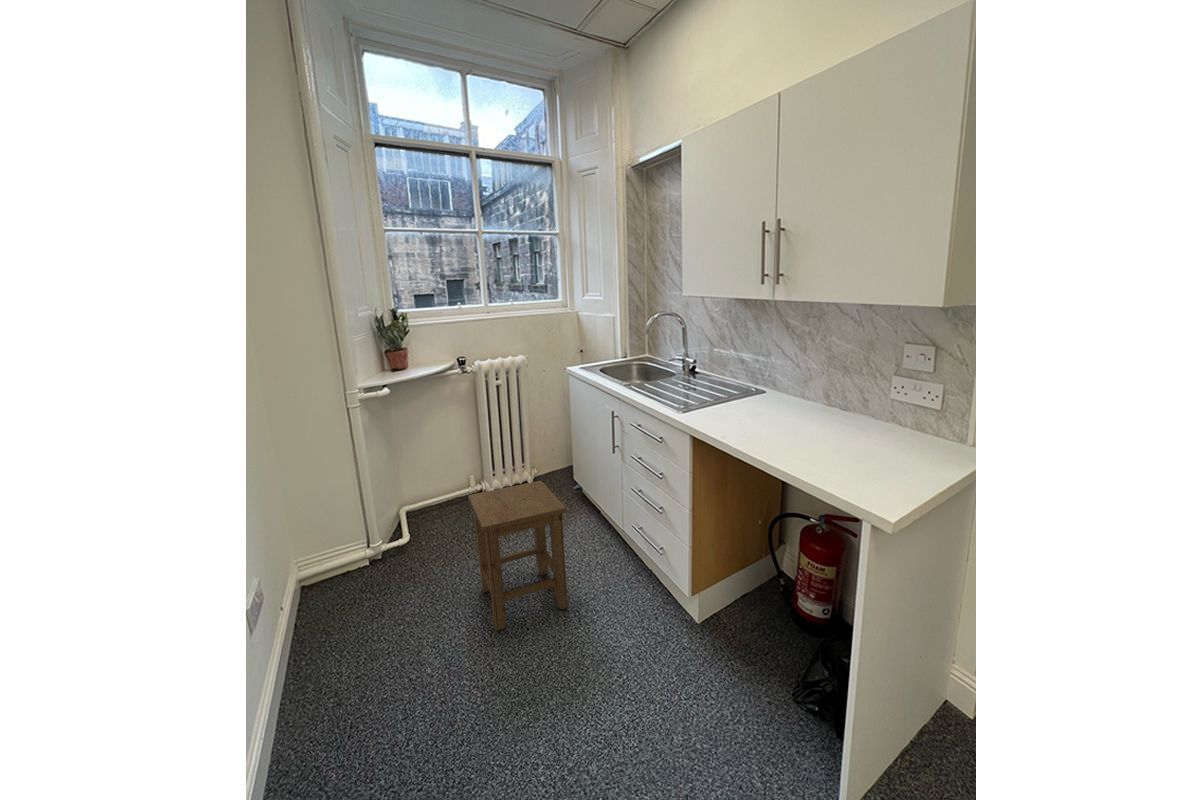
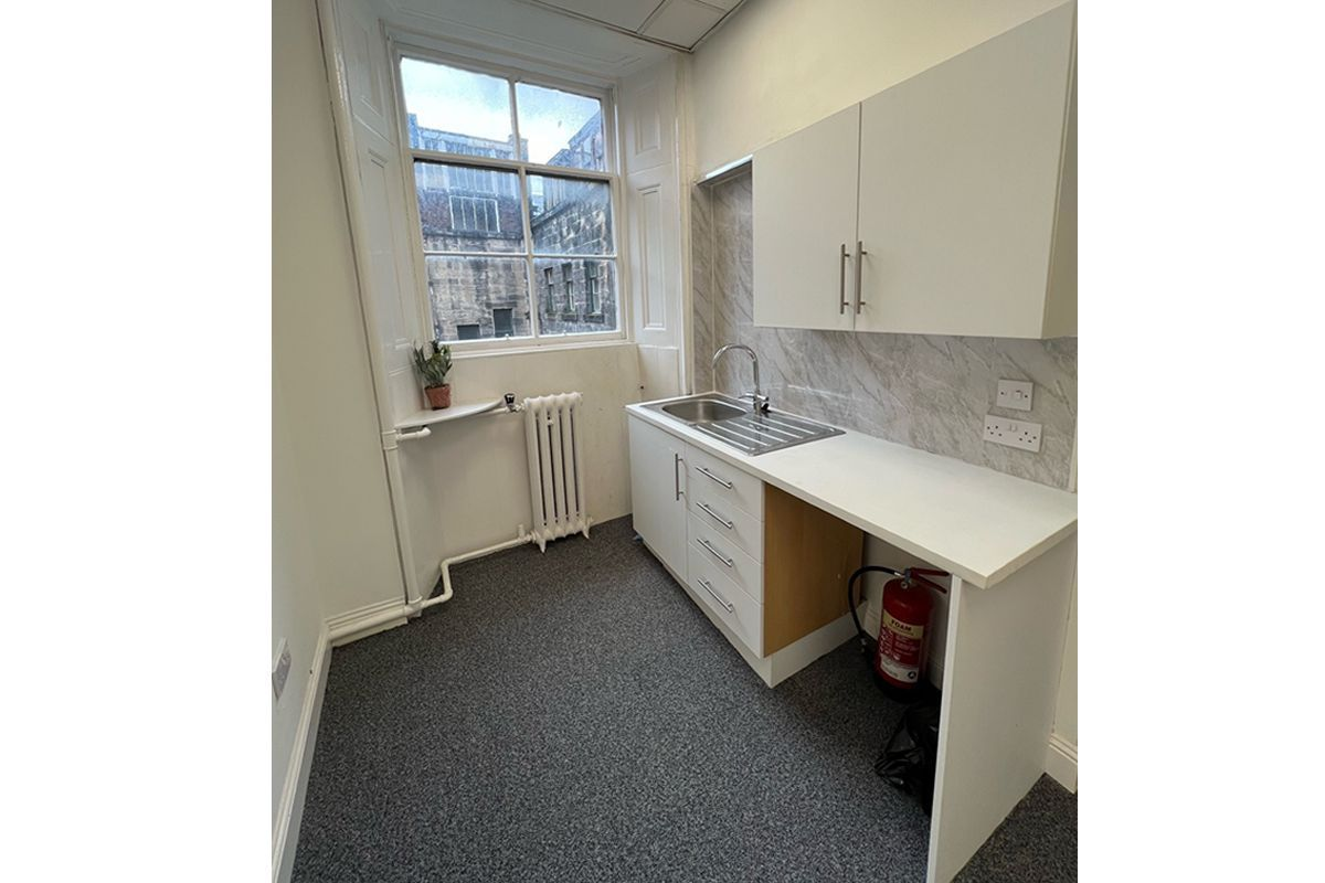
- stool (520, 551)
